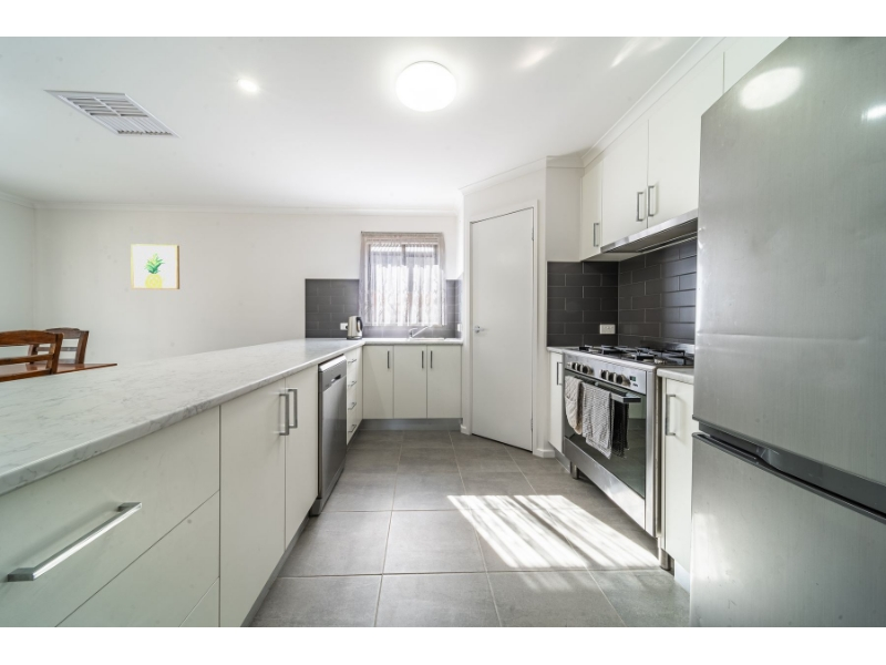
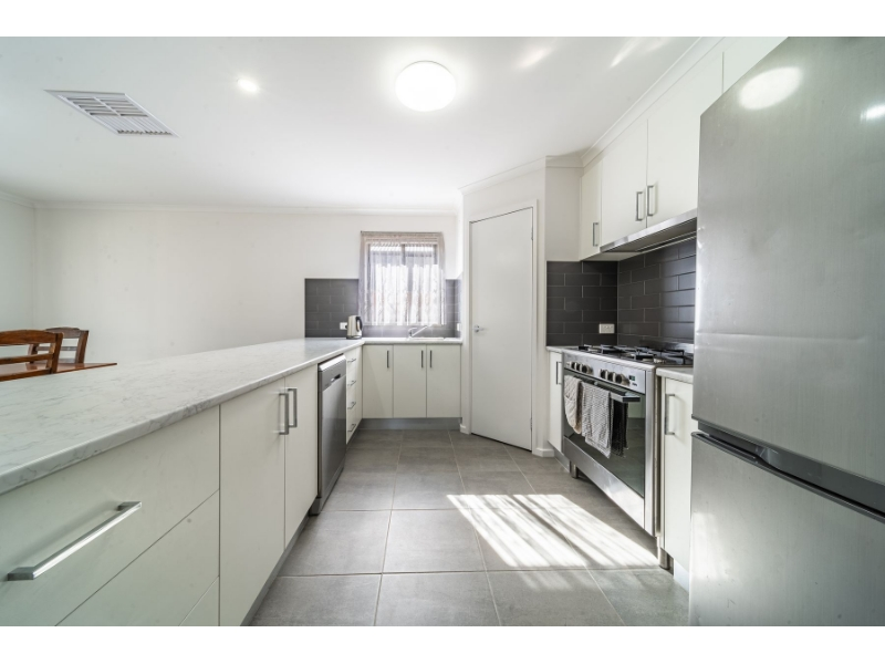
- wall art (155, 266)
